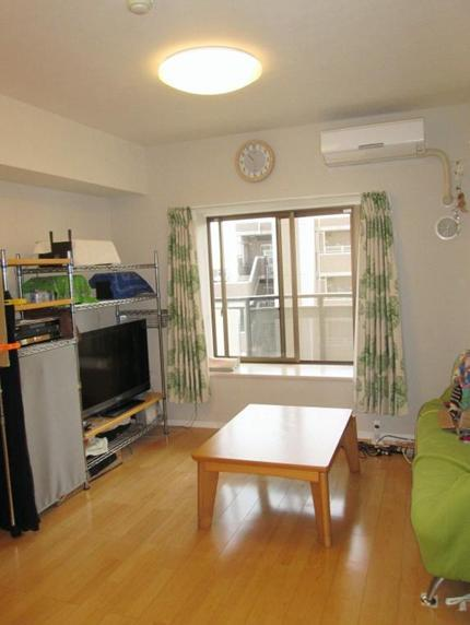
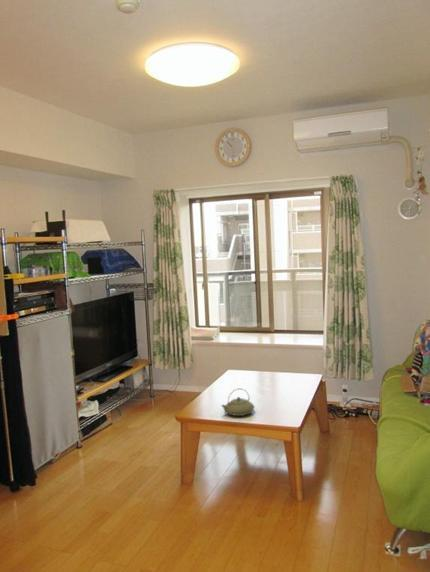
+ teapot (236, 401)
